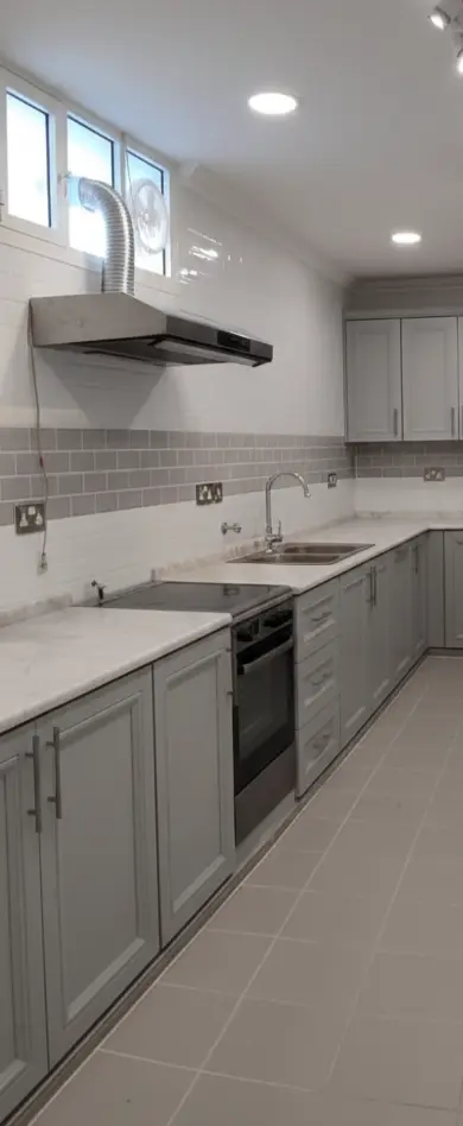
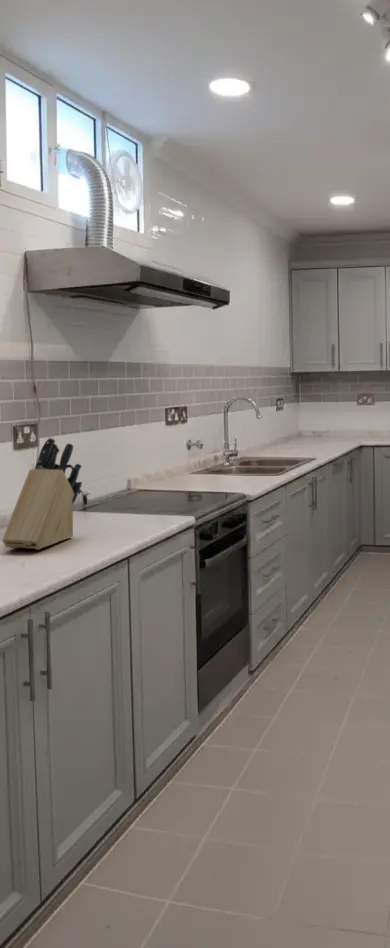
+ knife block (44, 490)
